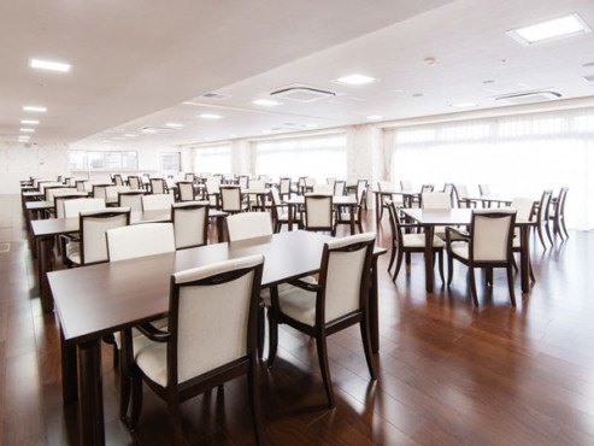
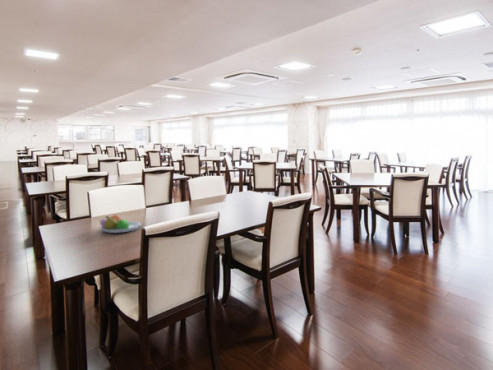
+ fruit bowl (120, 221)
